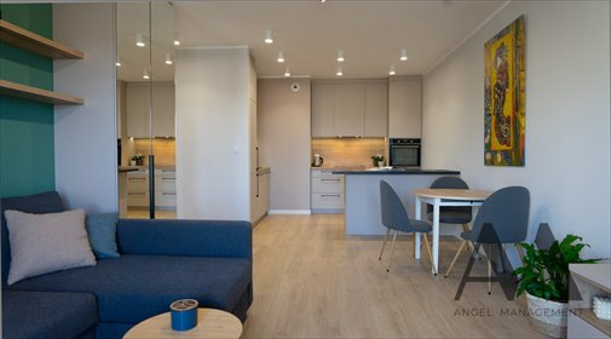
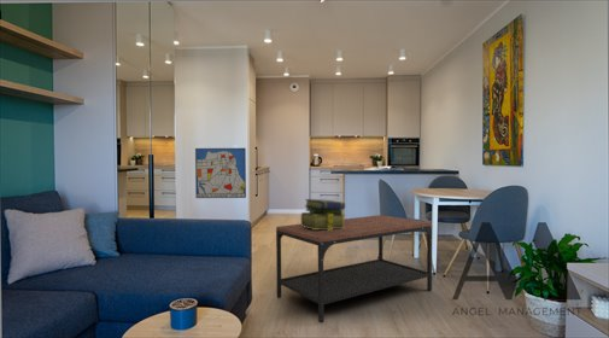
+ stack of books (323, 212)
+ coffee table (356, 263)
+ wall art (221, 173)
